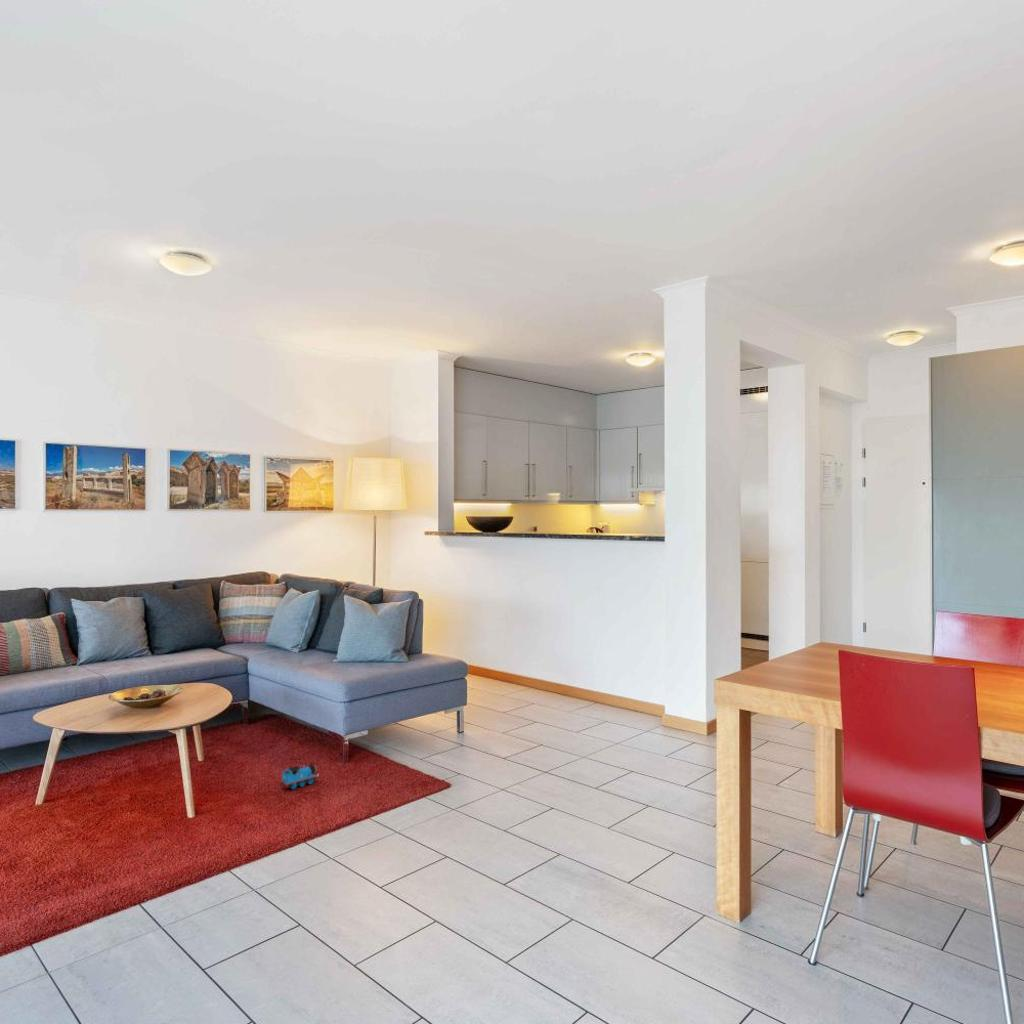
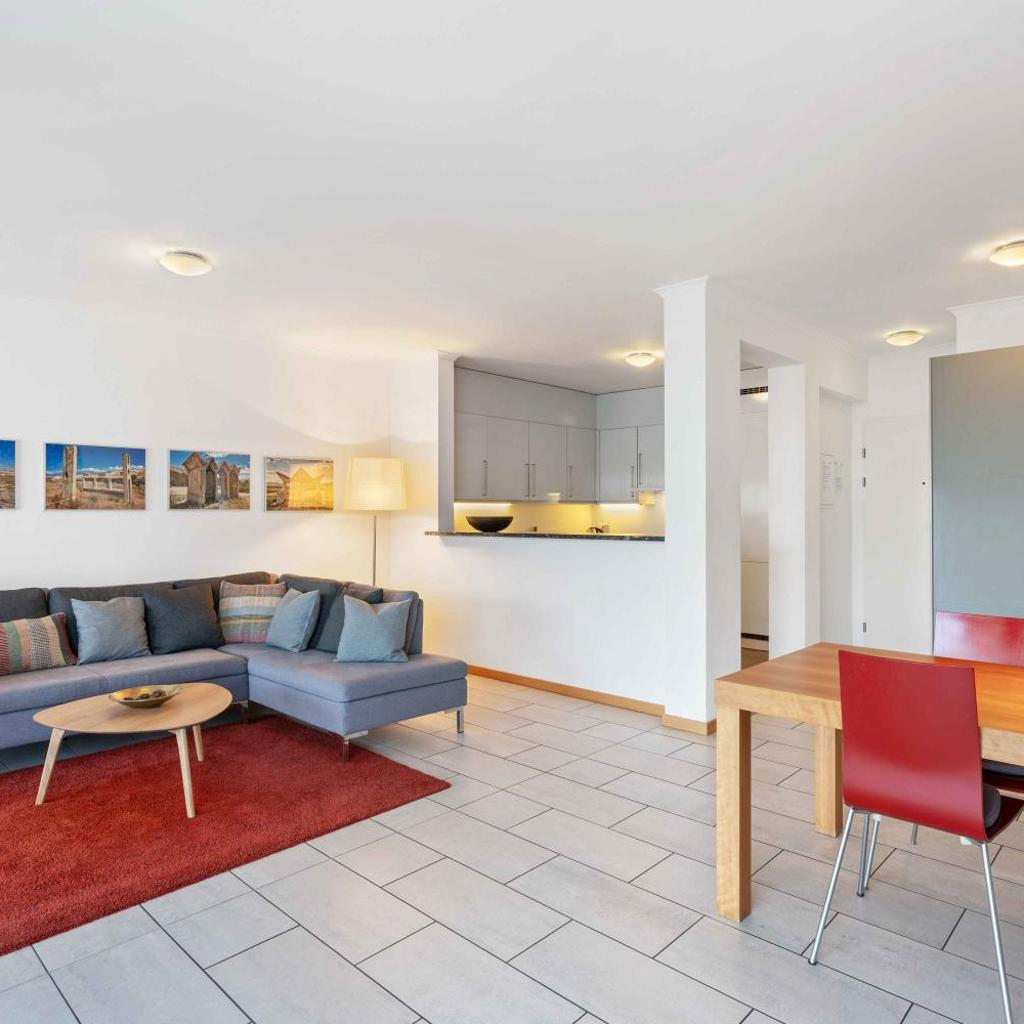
- toy train (300, 775)
